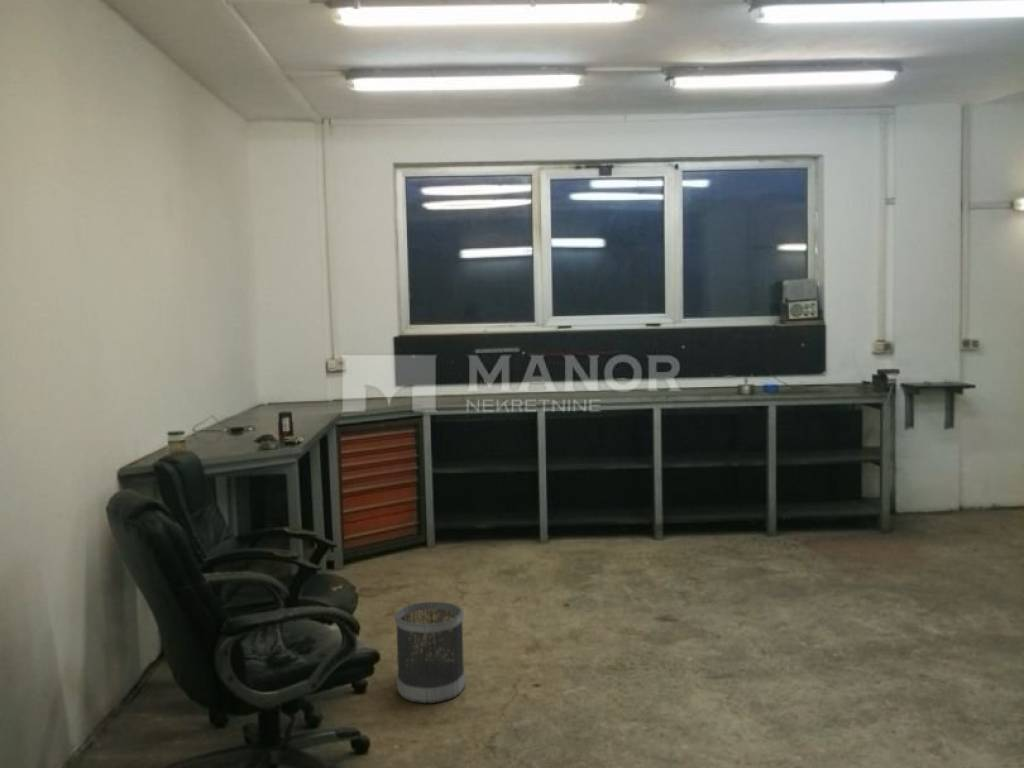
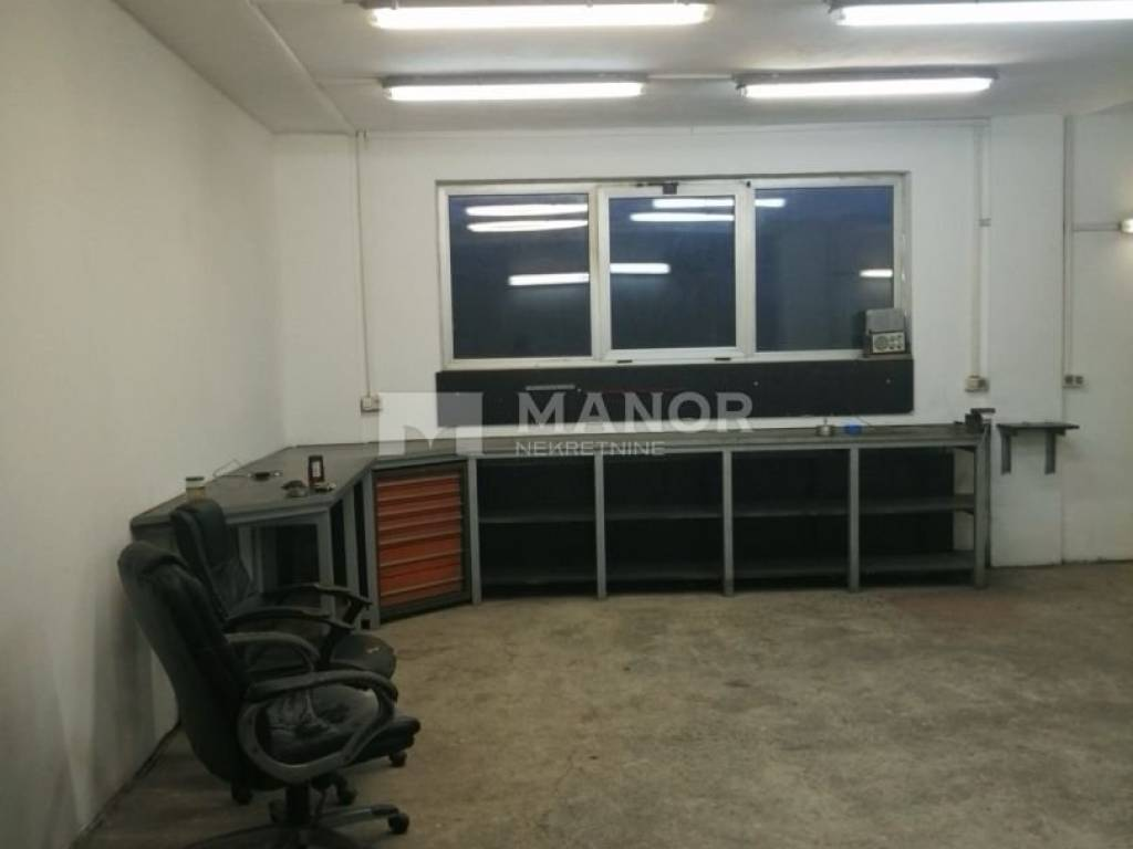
- wastebasket (430, 650)
